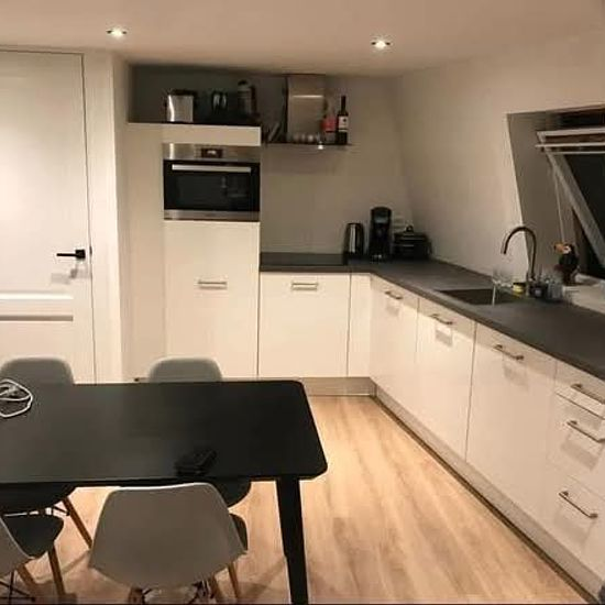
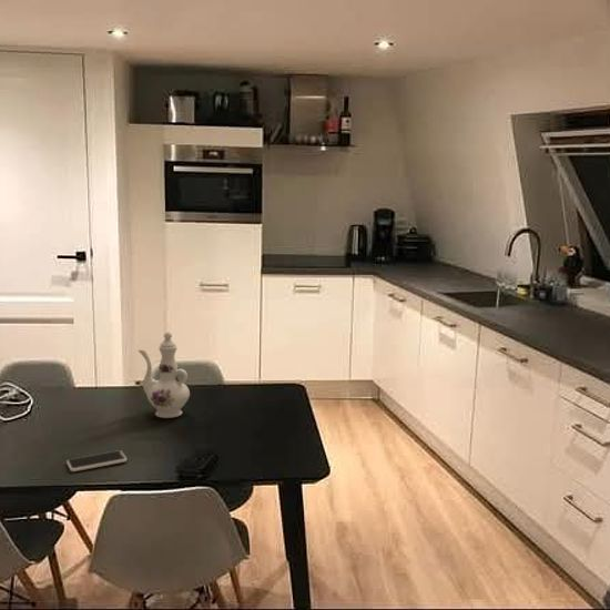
+ chinaware (163, 373)
+ smartphone (96, 460)
